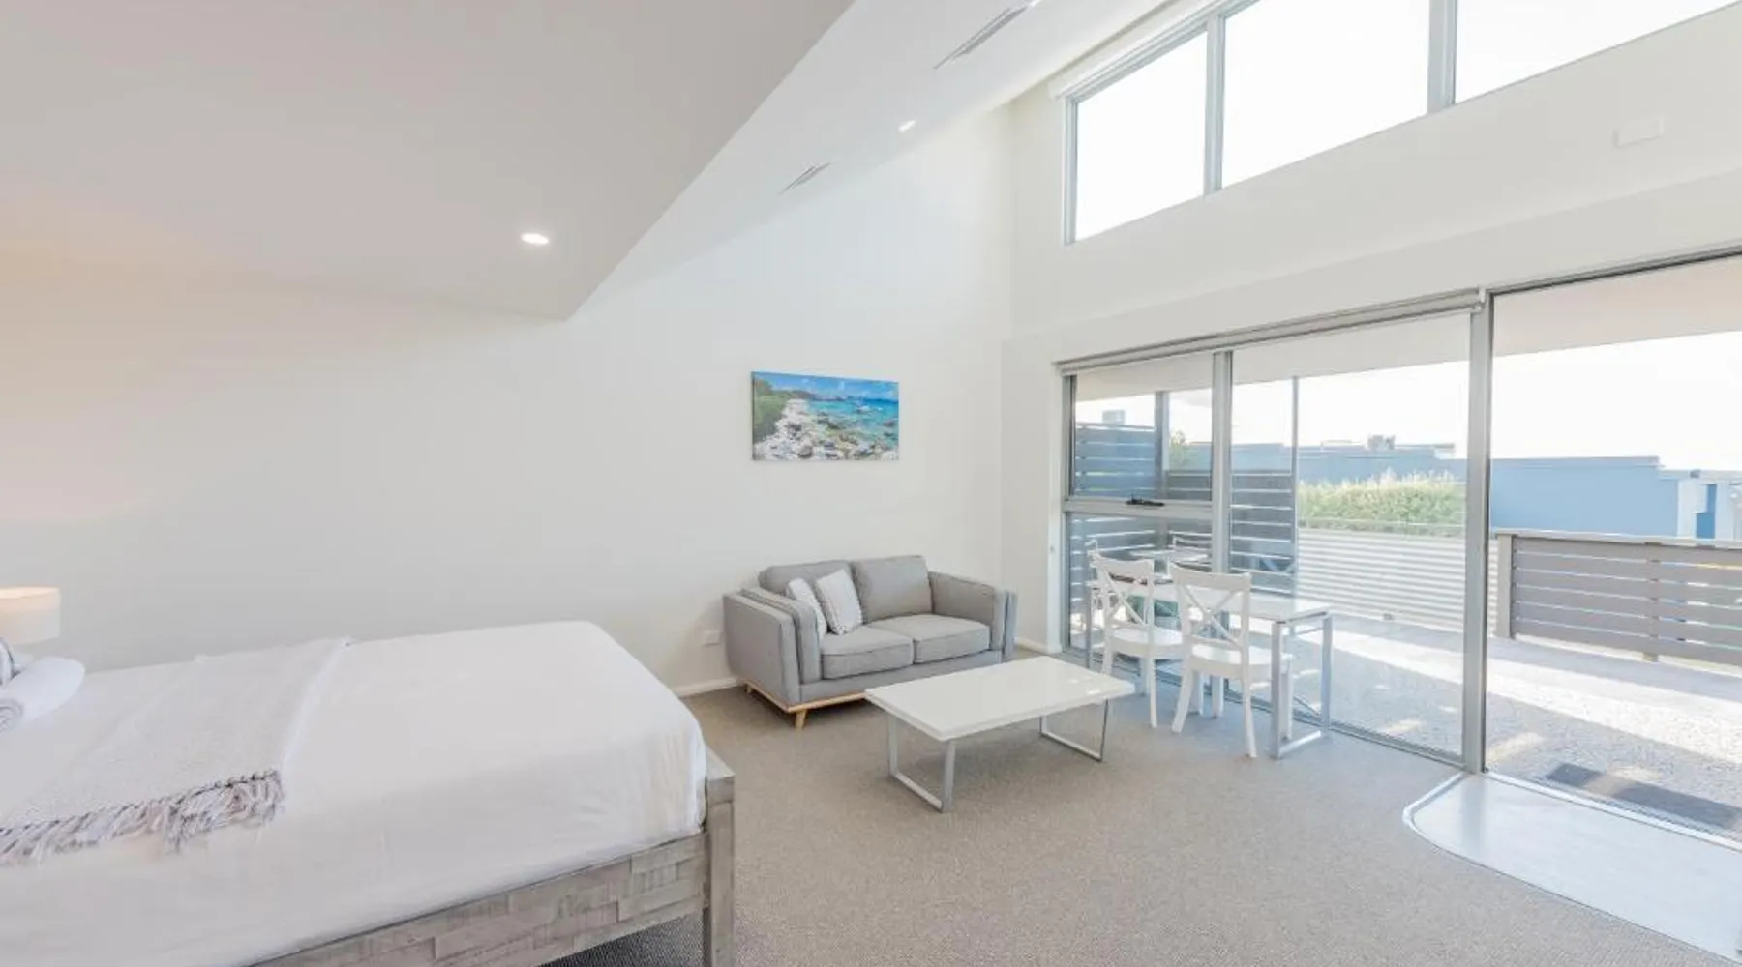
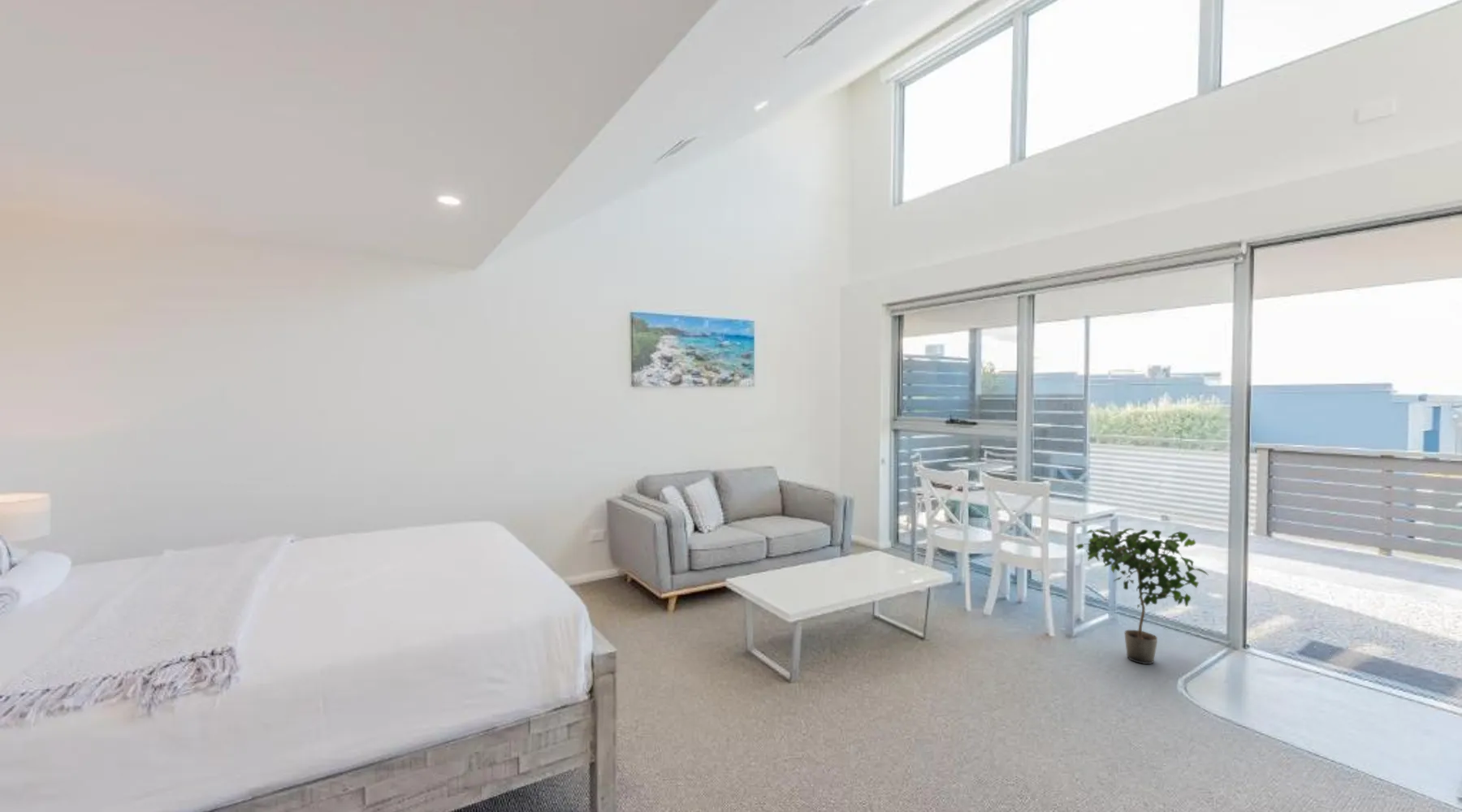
+ potted plant (1139, 592)
